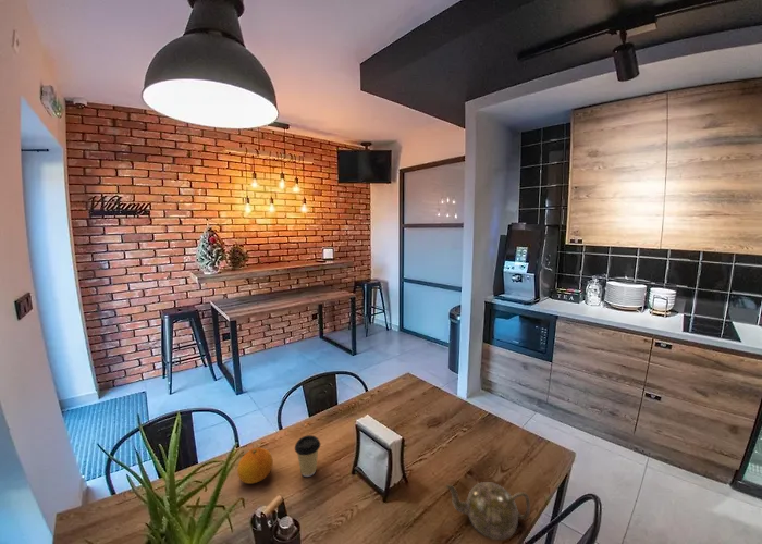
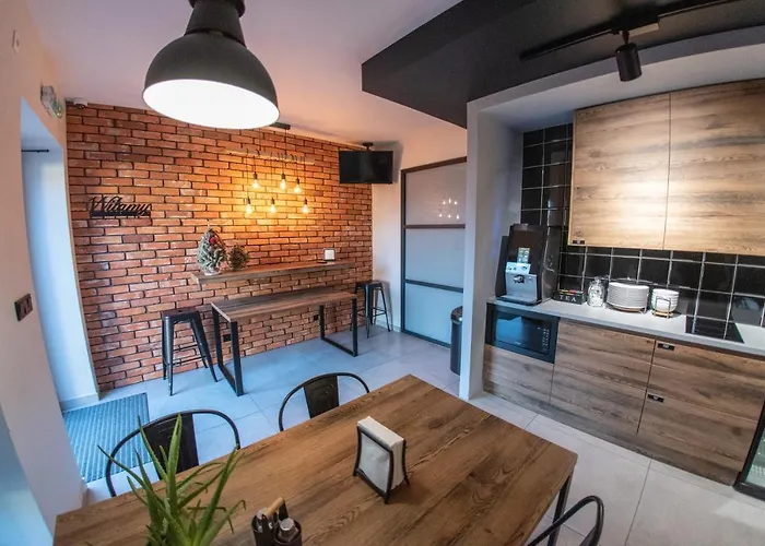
- coffee cup (307, 456)
- fruit (255, 462)
- teapot (488, 503)
